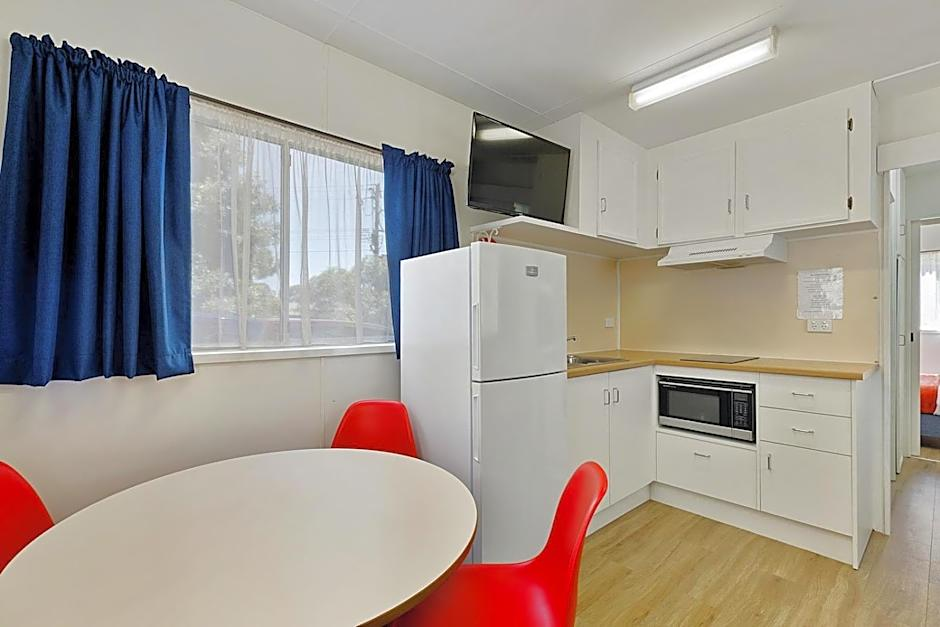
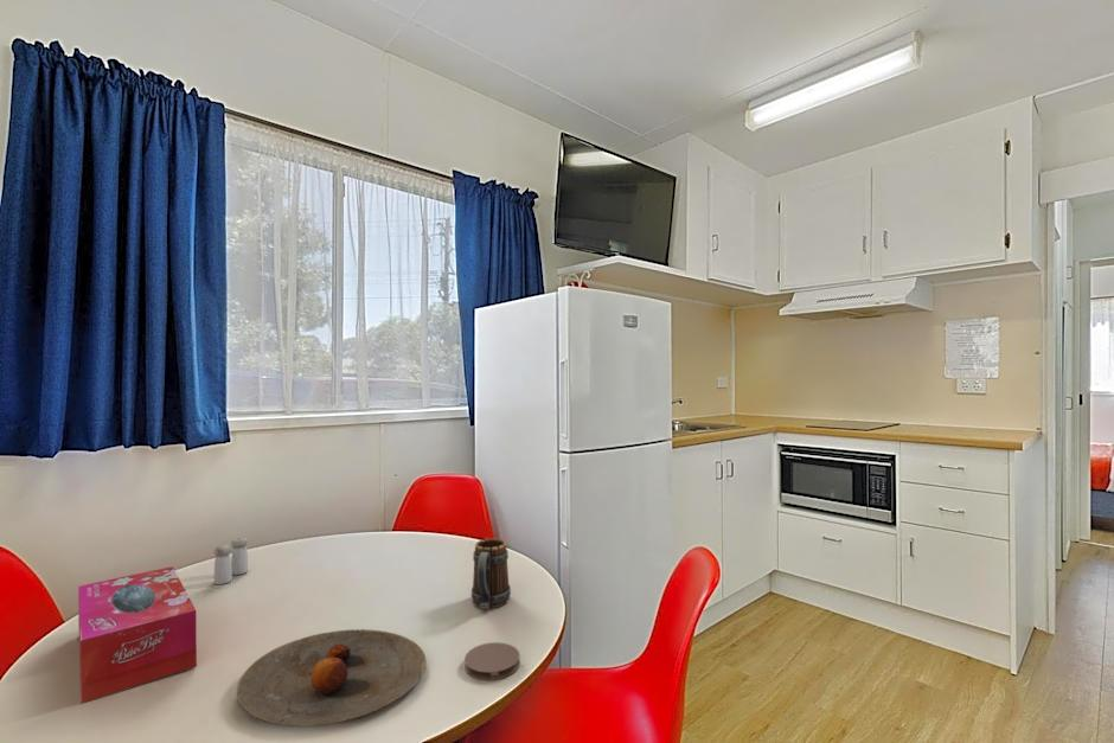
+ tissue box (134, 623)
+ mug (488, 575)
+ plate (337, 662)
+ salt and pepper shaker (231, 559)
+ coaster (492, 660)
